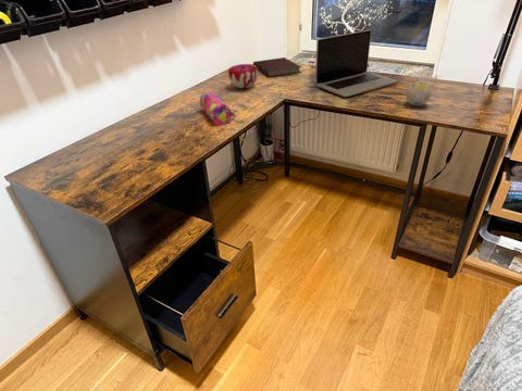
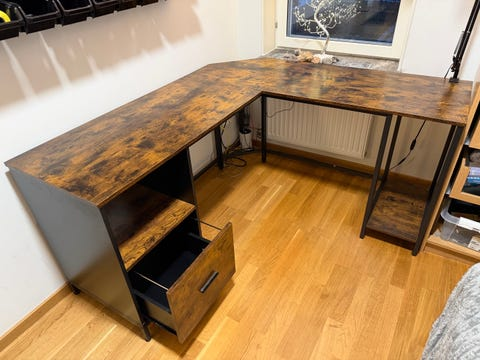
- laptop (358, 62)
- pencil case (215, 106)
- notebook (276, 66)
- decorative bowl (243, 77)
- decorative ball (418, 93)
